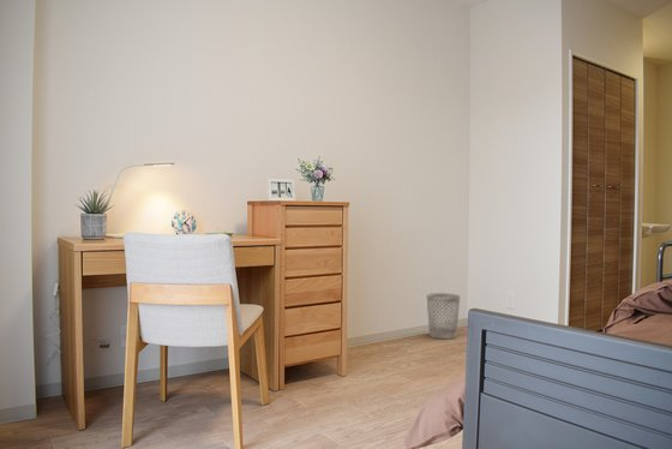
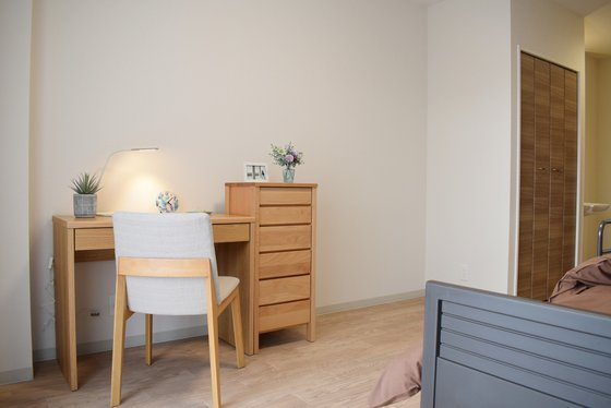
- wastebasket (443, 315)
